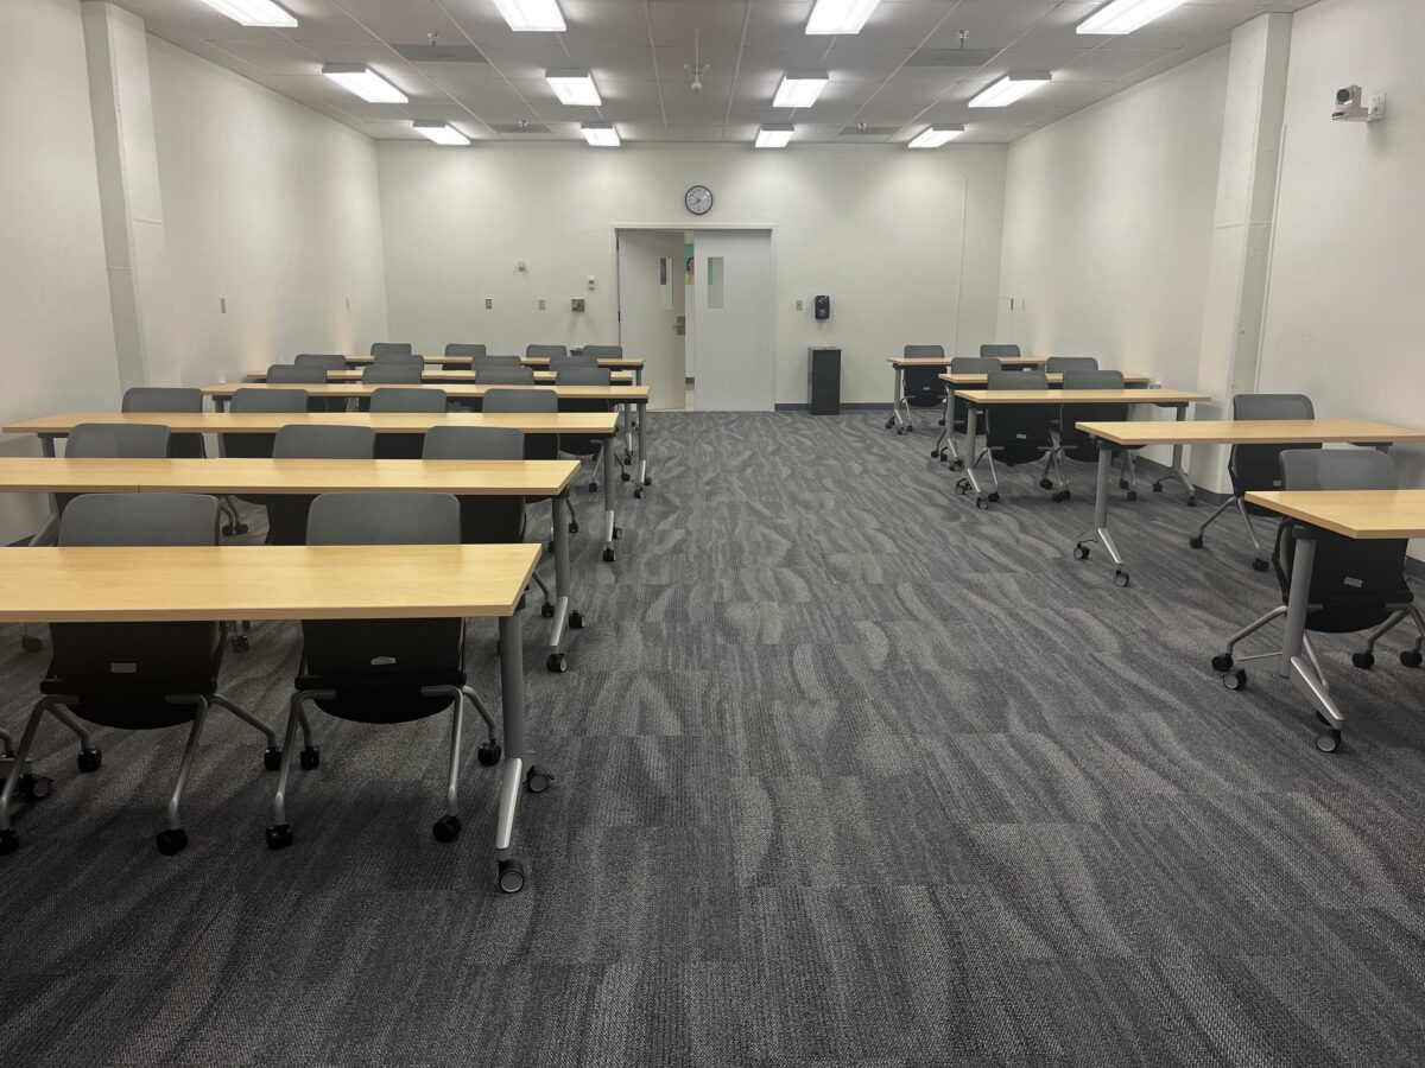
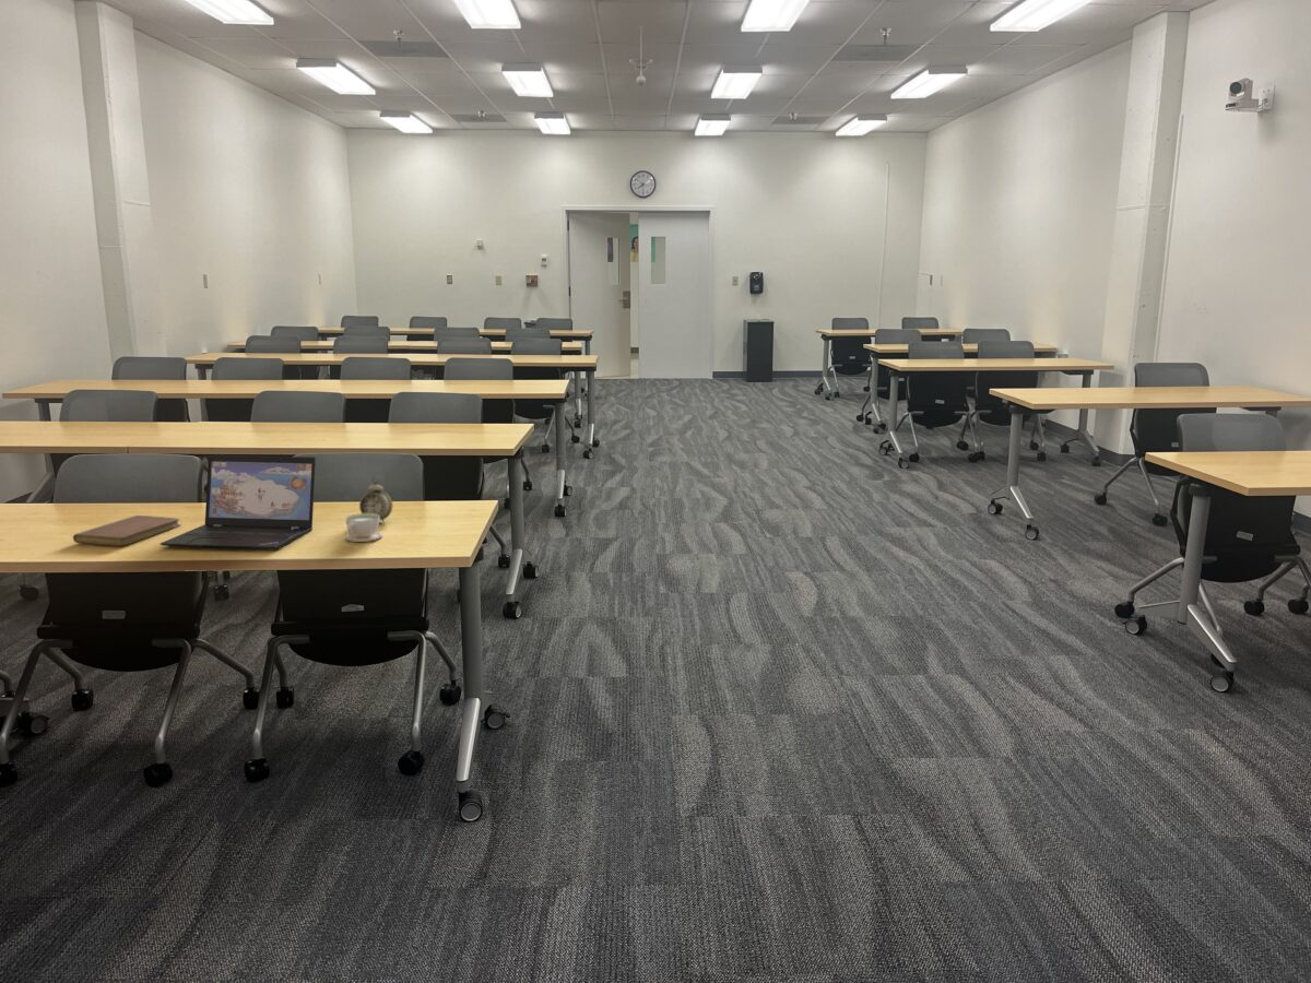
+ alarm clock (375, 499)
+ notebook (128, 530)
+ coffee cup (362, 528)
+ laptop (240, 500)
